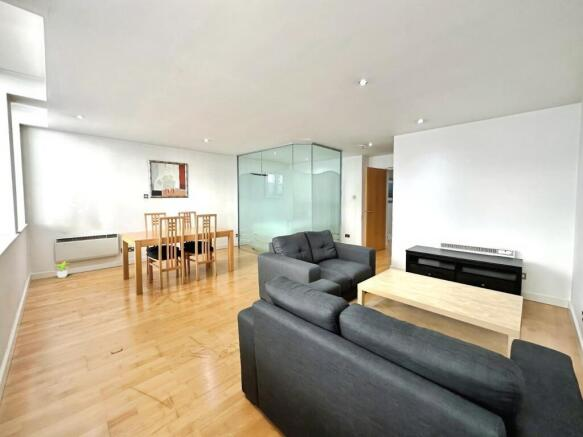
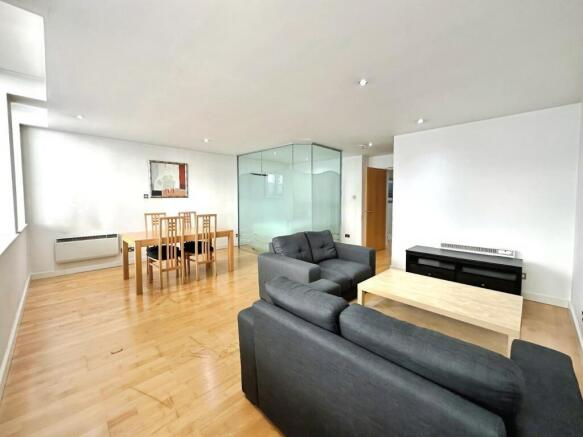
- potted plant (61, 269)
